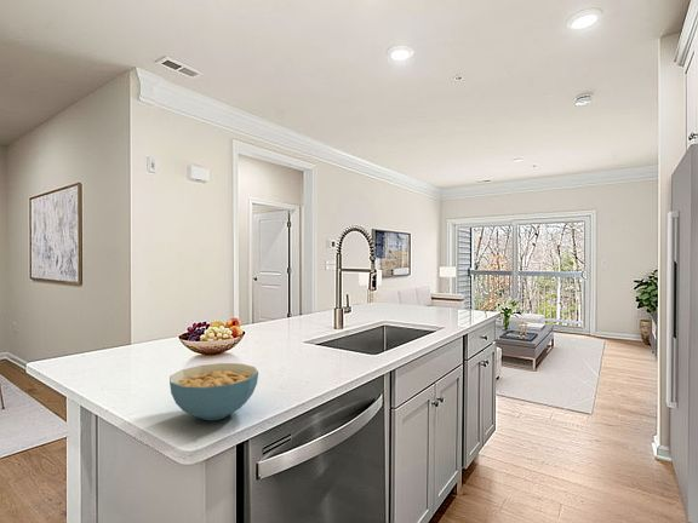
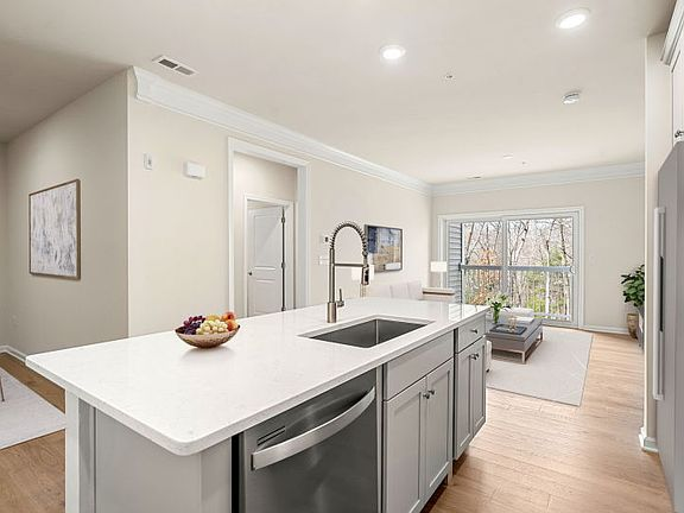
- cereal bowl (214, 395)
